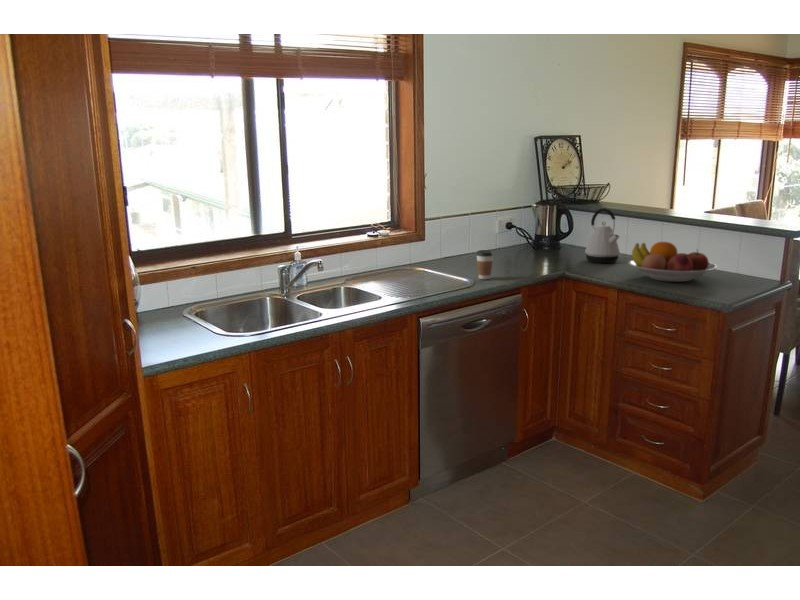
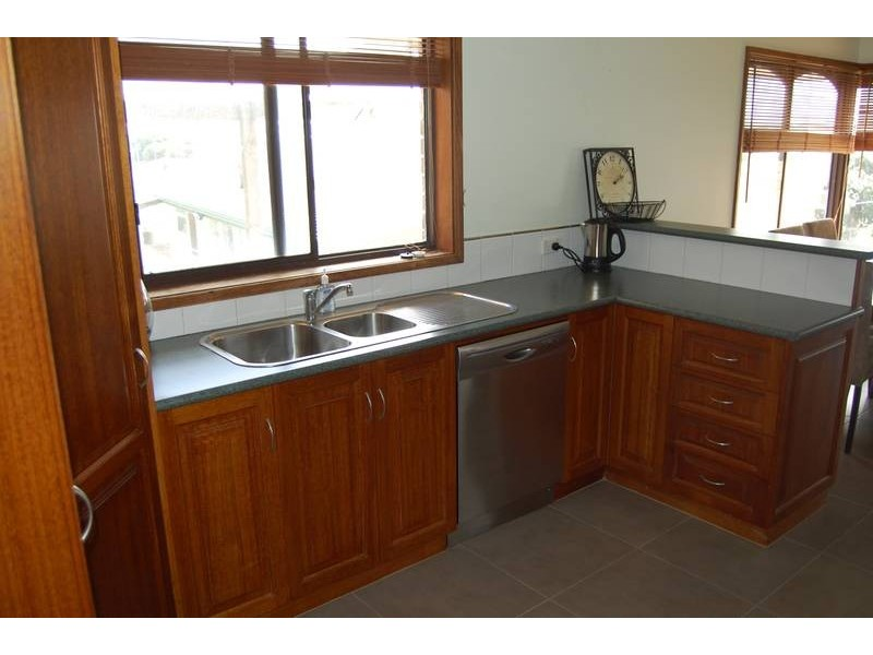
- kettle (603, 235)
- coffee cup (484, 264)
- fruit bowl (671, 260)
